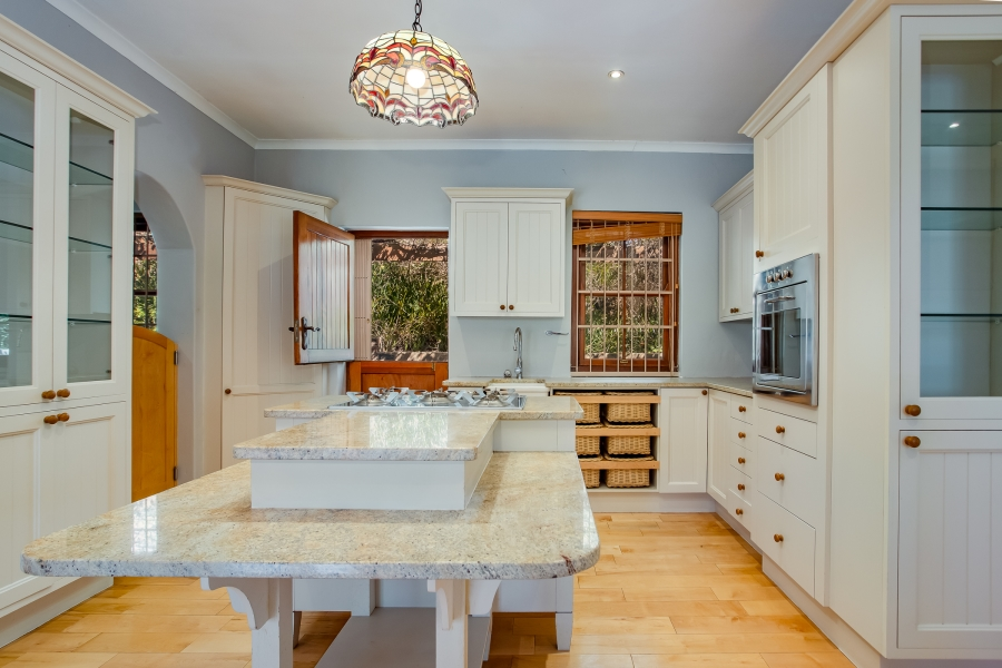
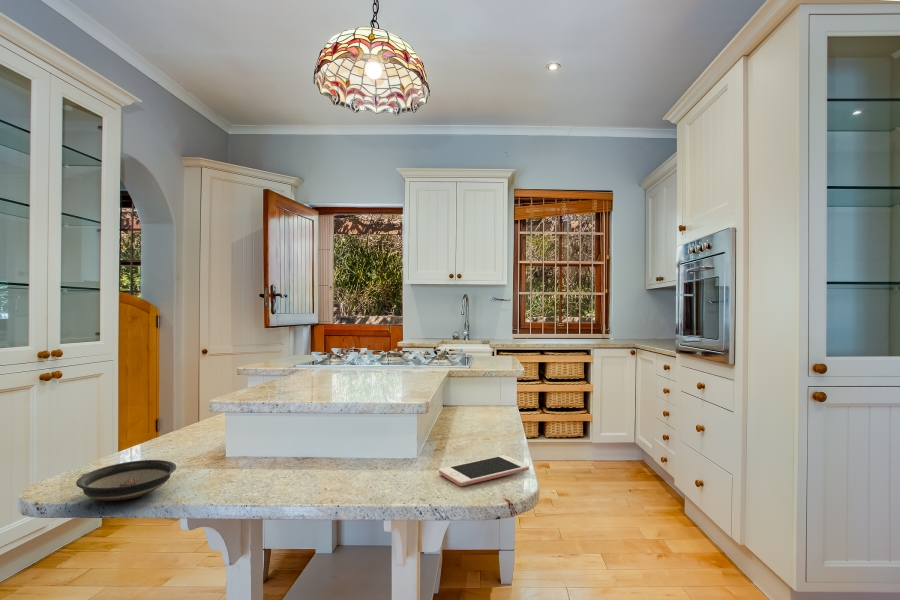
+ saucer (128, 482)
+ cell phone (484, 469)
